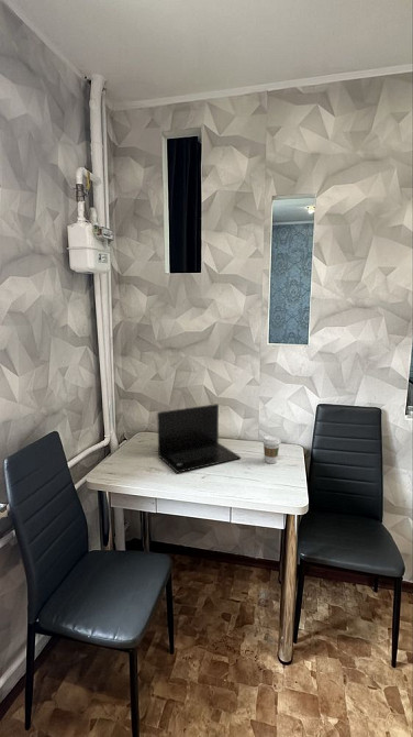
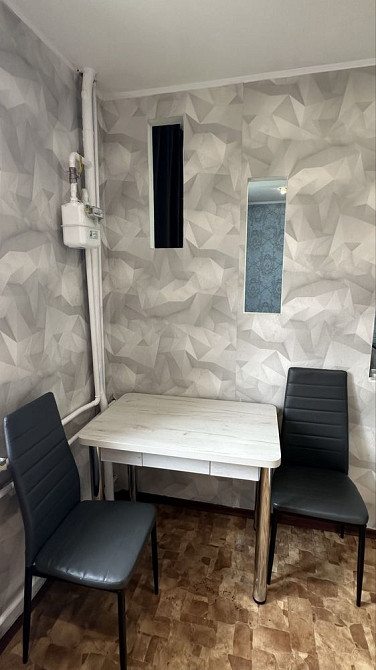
- laptop (199, 436)
- coffee cup (270, 449)
